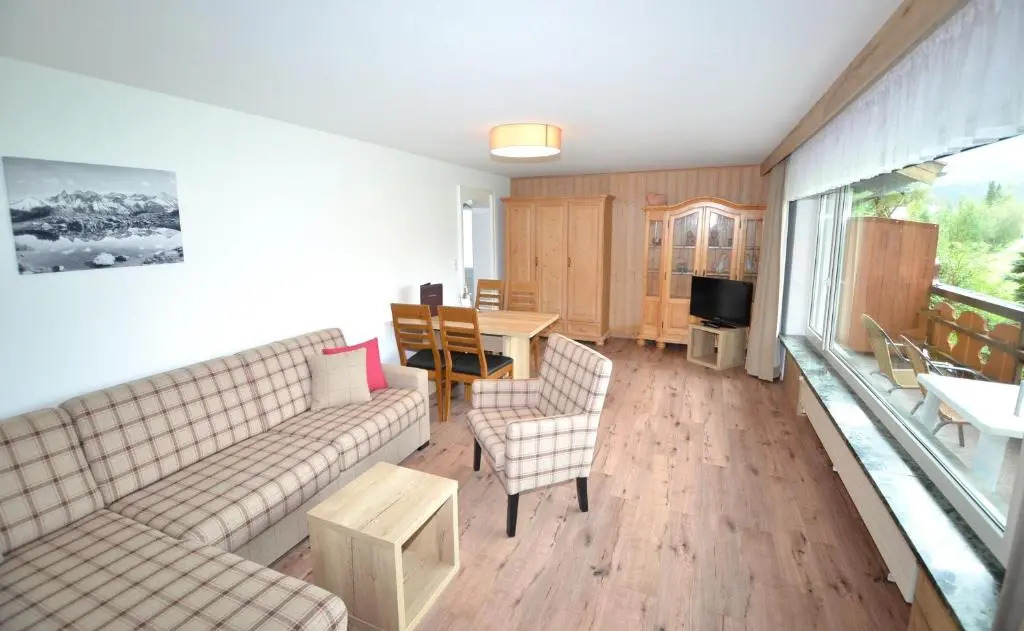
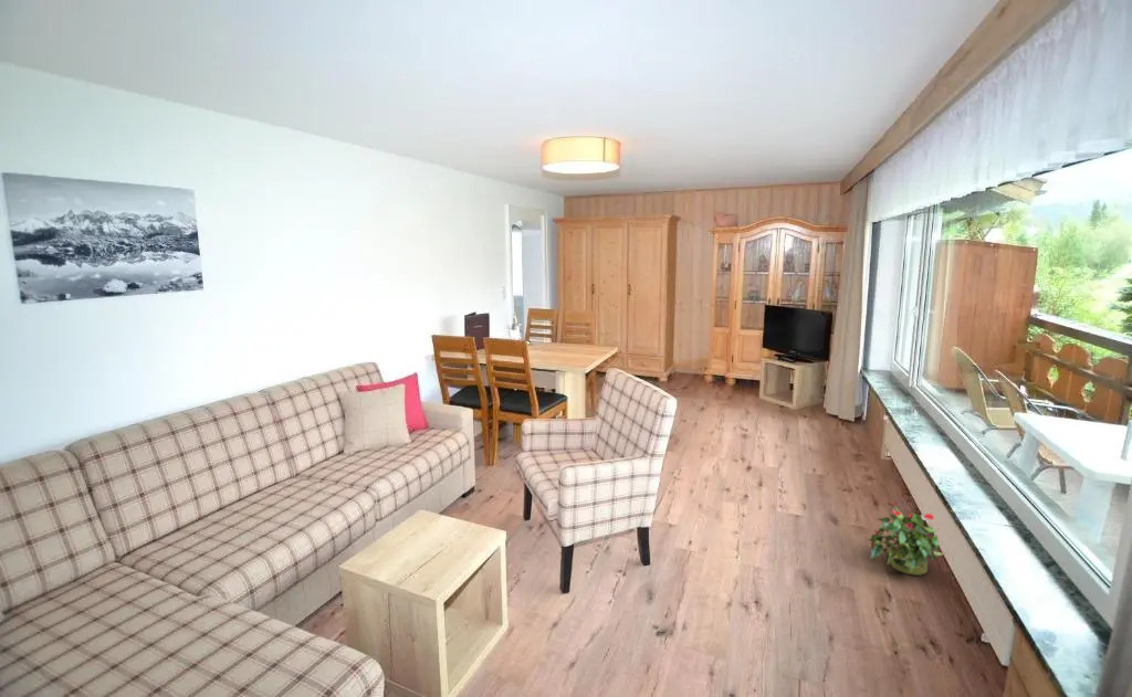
+ potted plant (908, 540)
